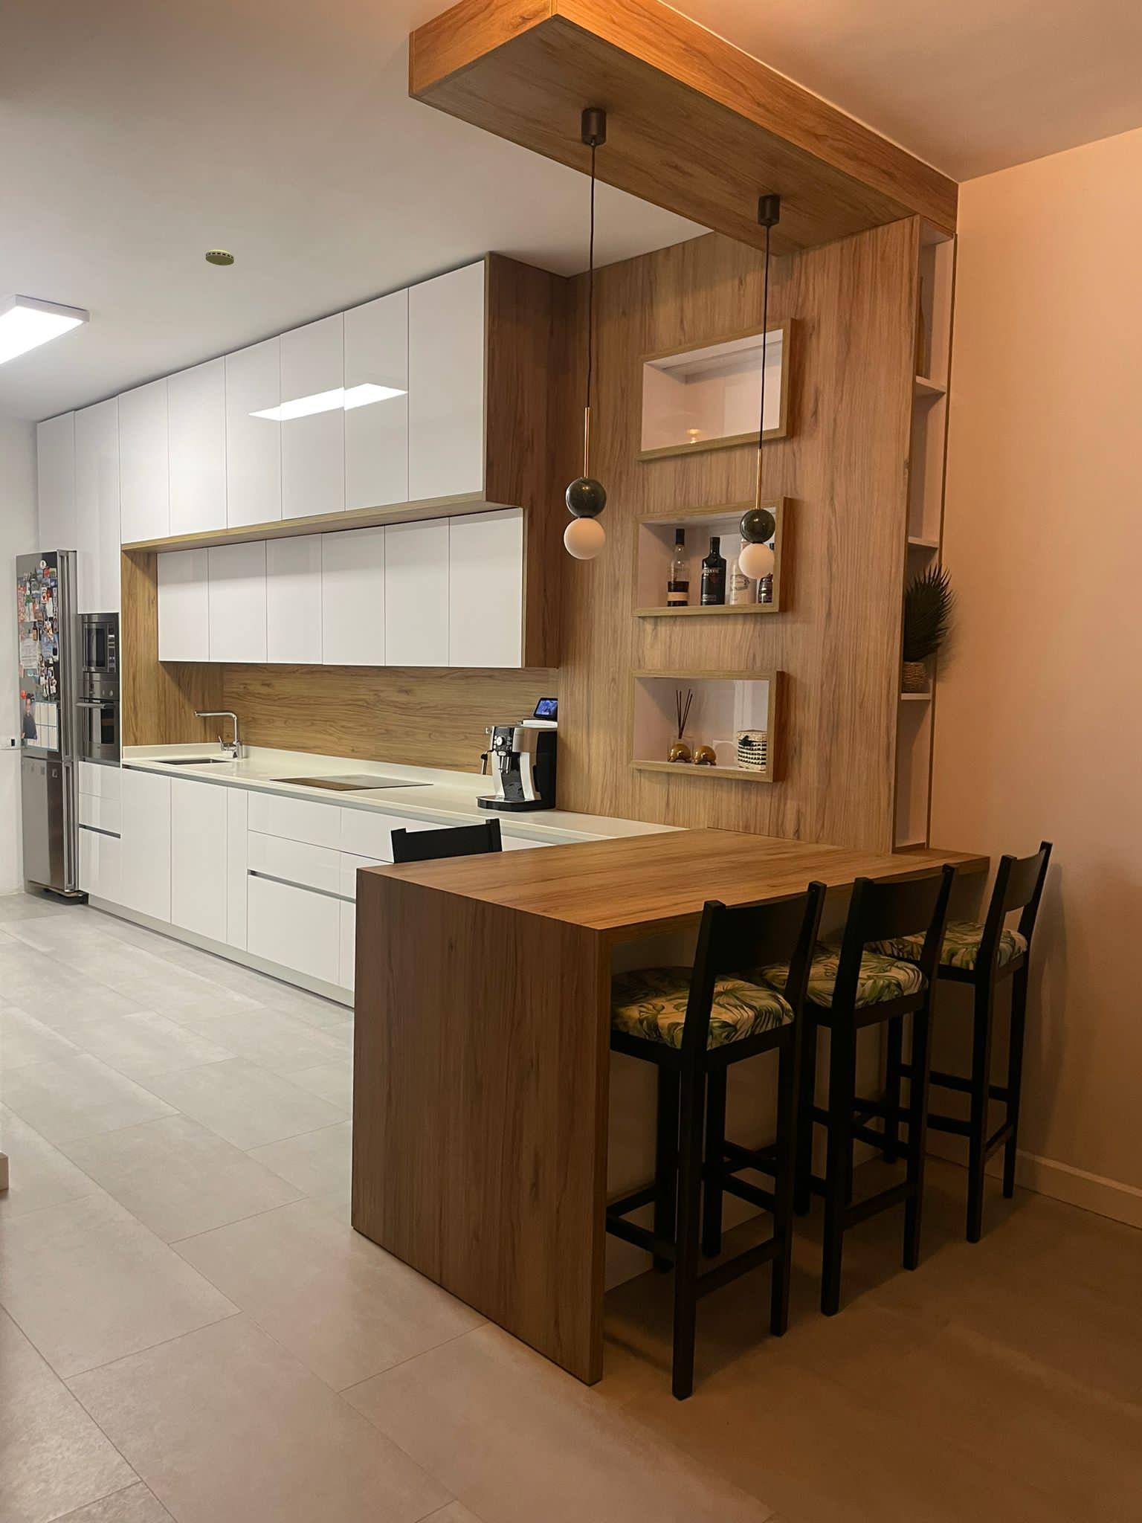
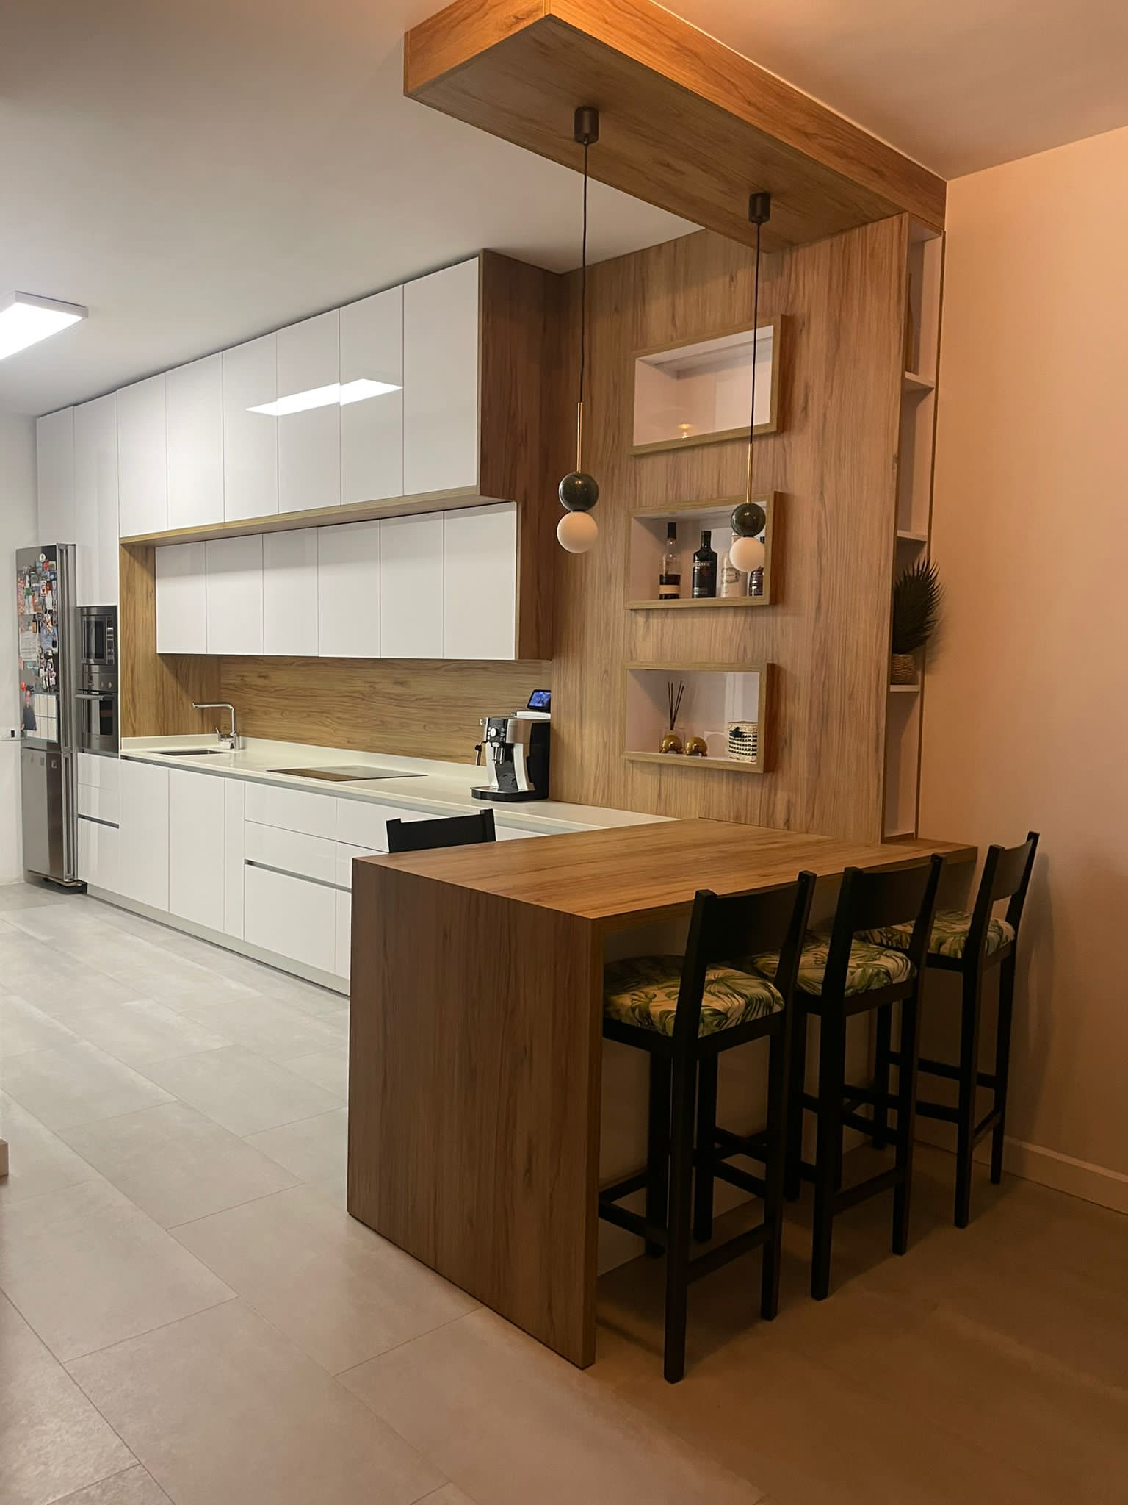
- smoke detector (220, 258)
